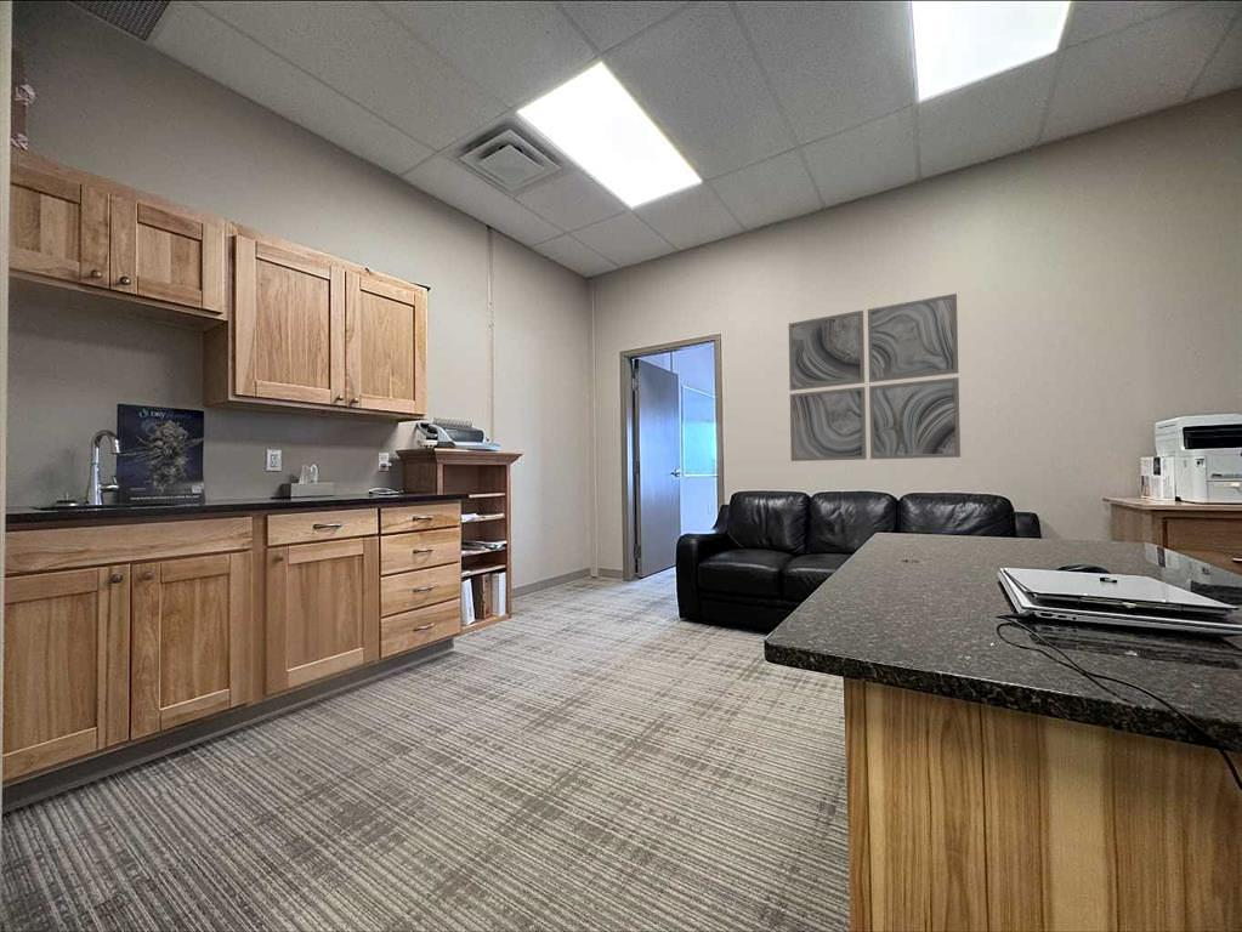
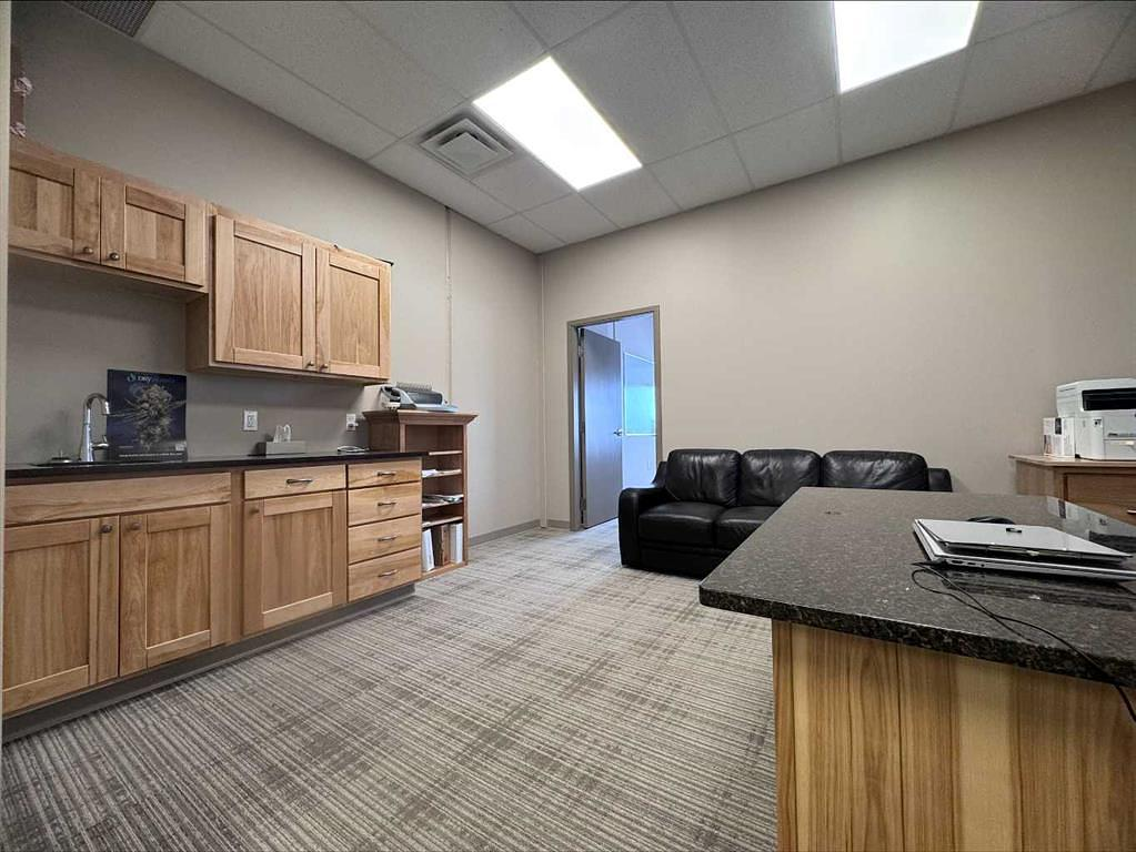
- wall art (869, 386)
